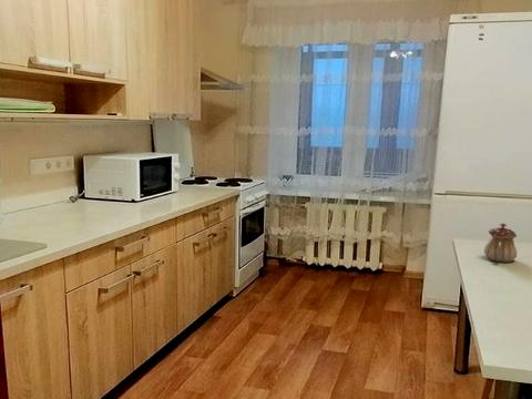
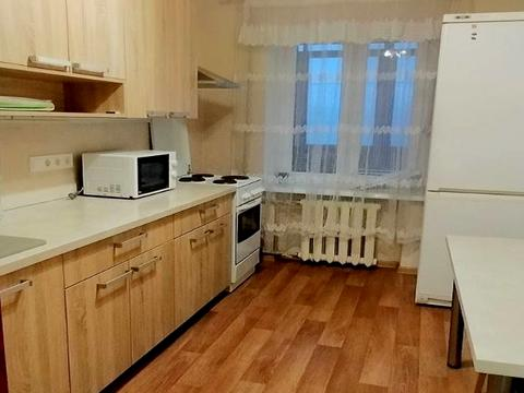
- teapot (501, 242)
